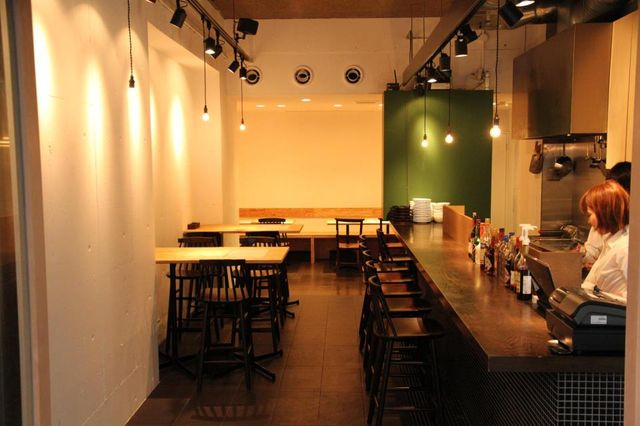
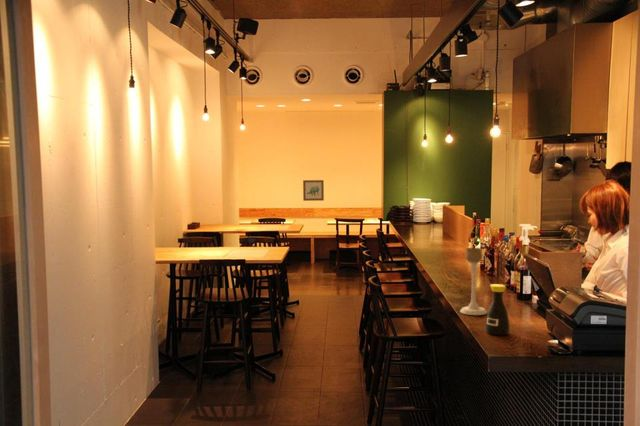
+ wall art (313, 190)
+ bottle (497, 308)
+ candle holder (473, 280)
